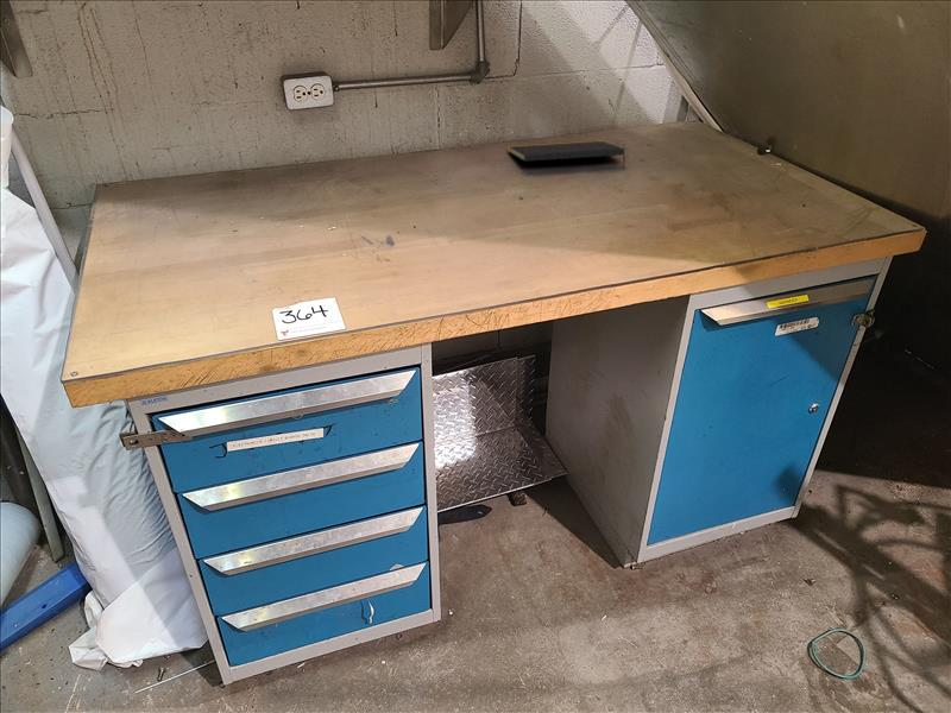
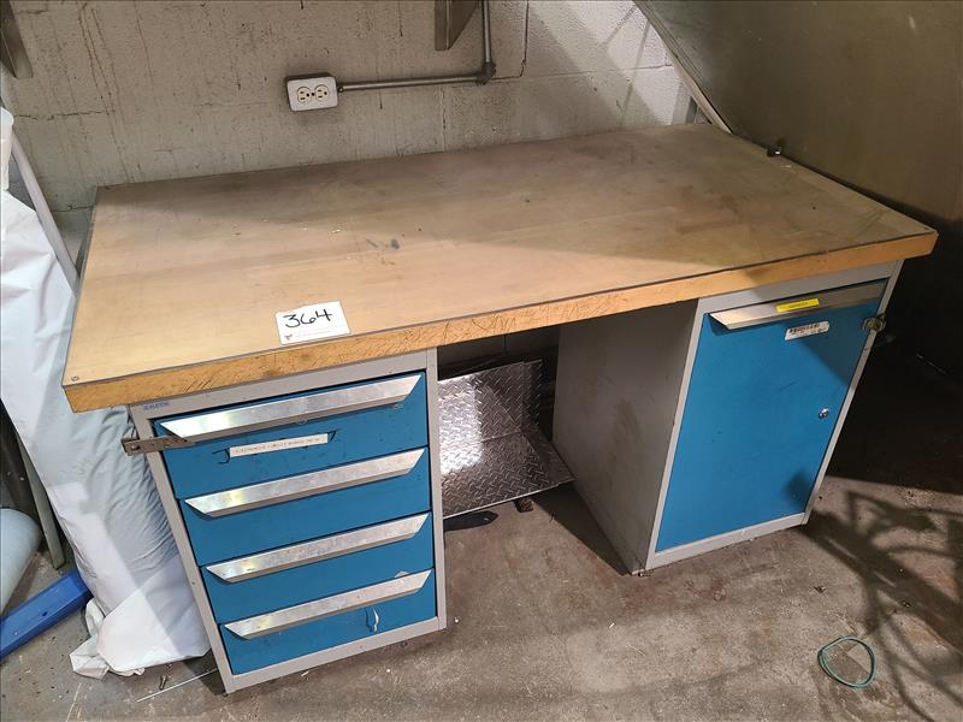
- notepad (563, 150)
